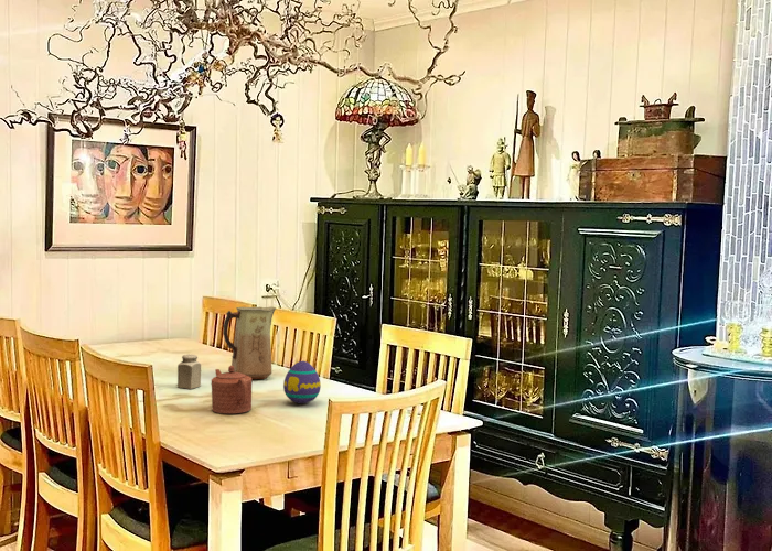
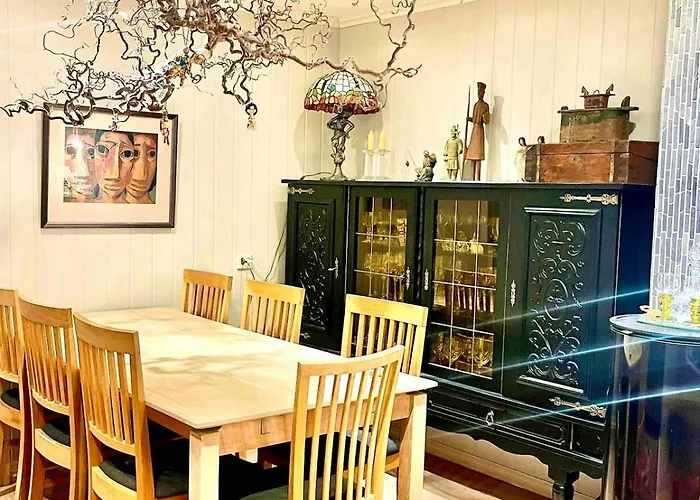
- vase (249, 342)
- salt shaker (189, 370)
- teapot (230, 387)
- decorative egg (302, 381)
